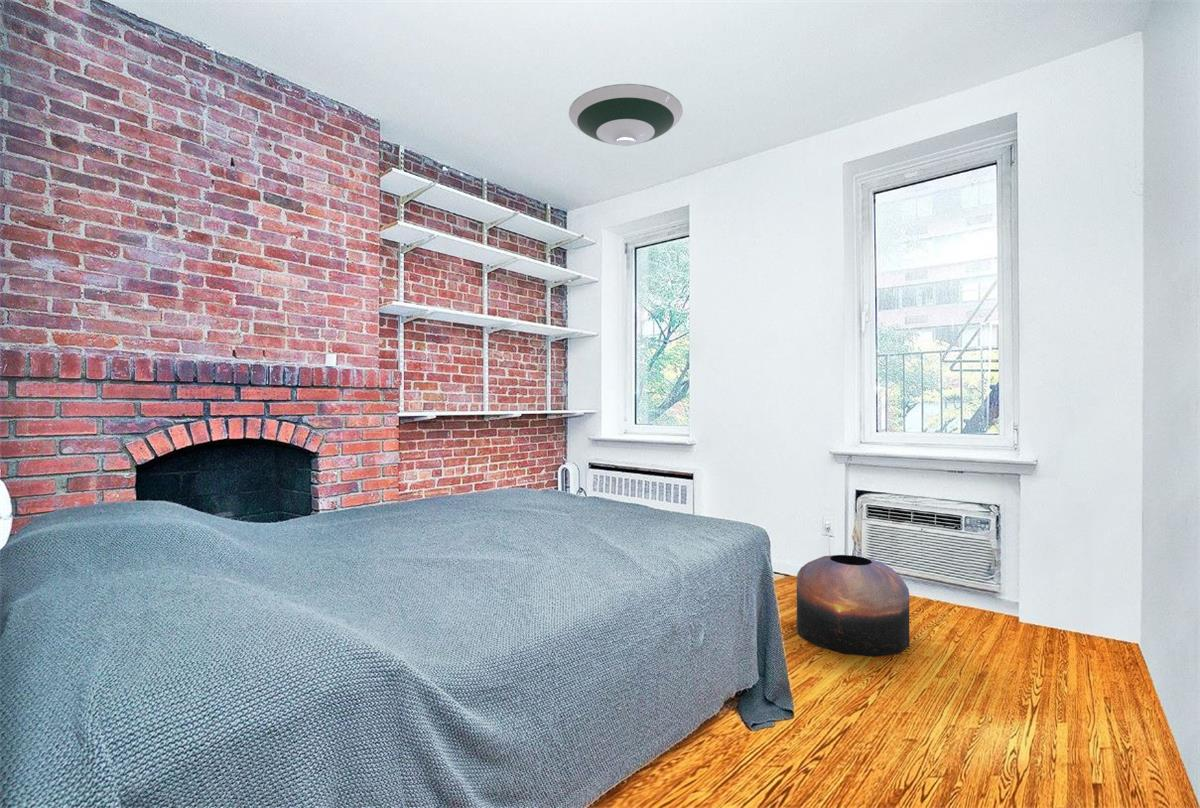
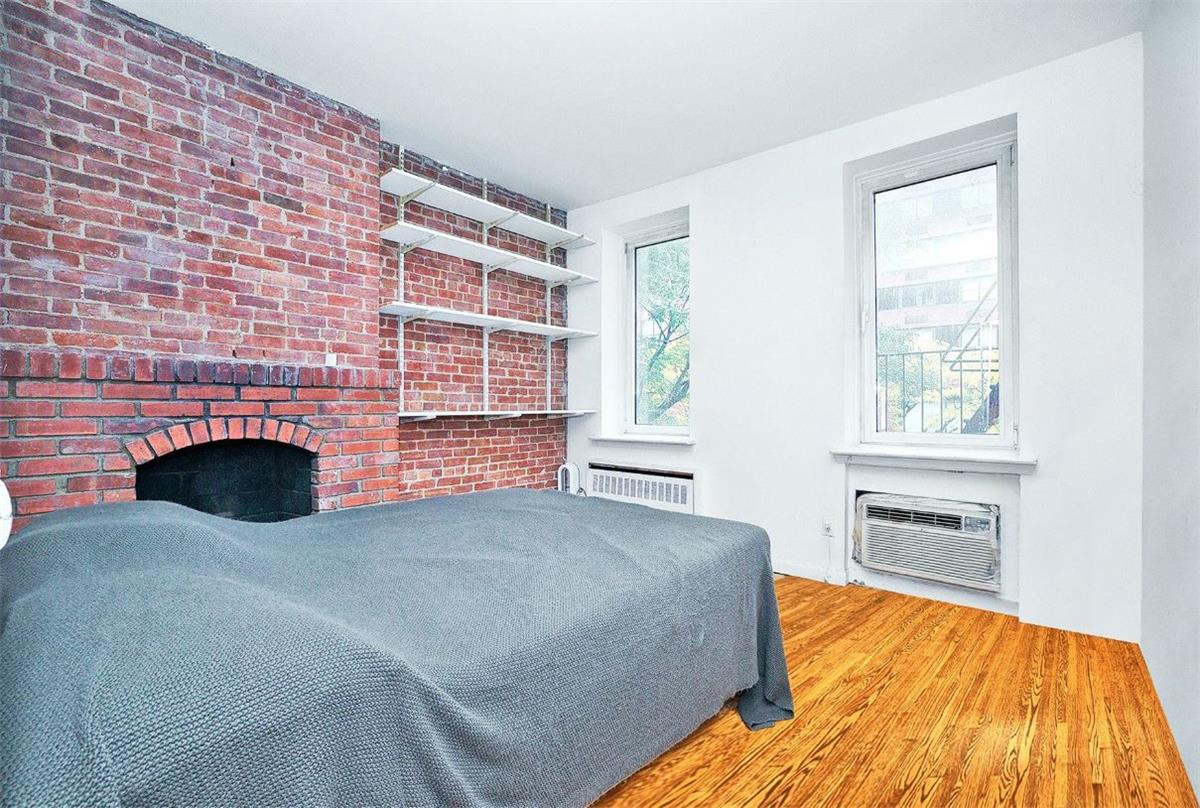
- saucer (625, 128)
- pouf (850, 597)
